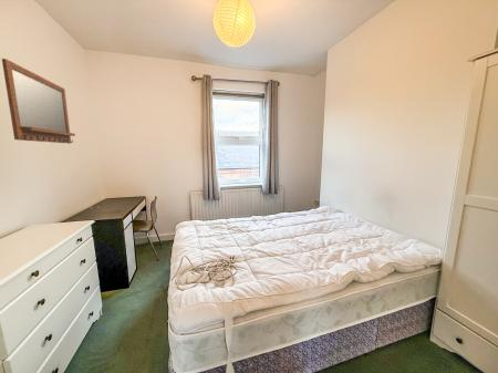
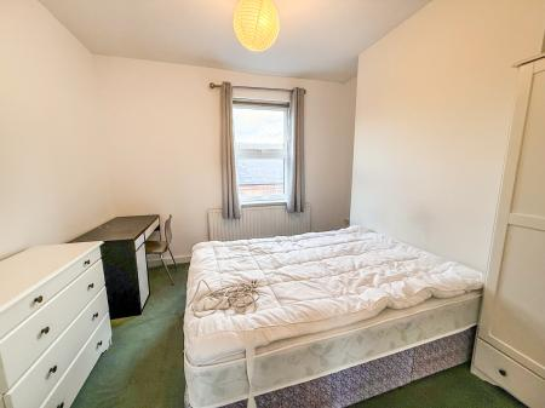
- home mirror (48, 110)
